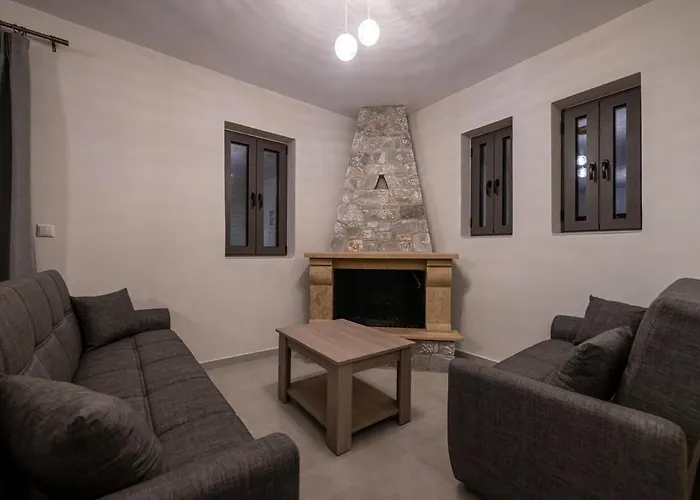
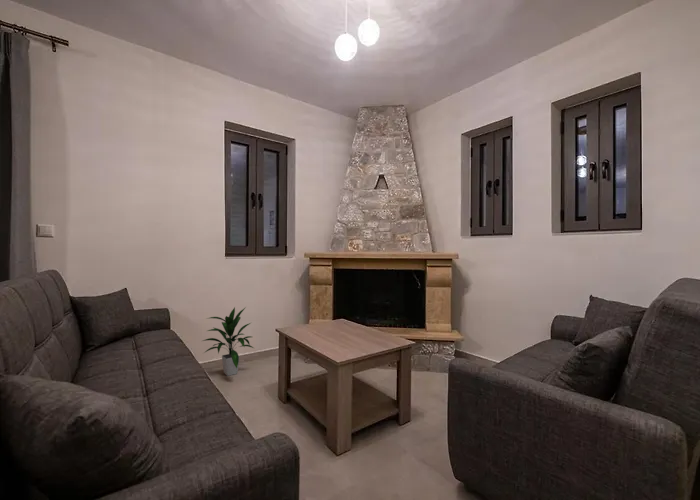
+ indoor plant (230, 341)
